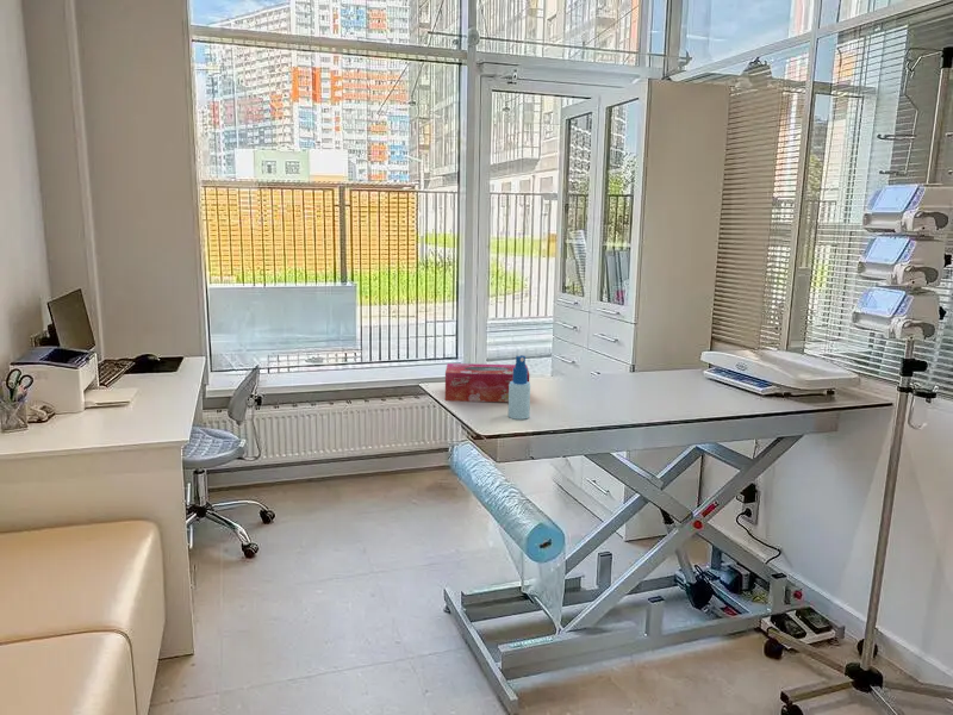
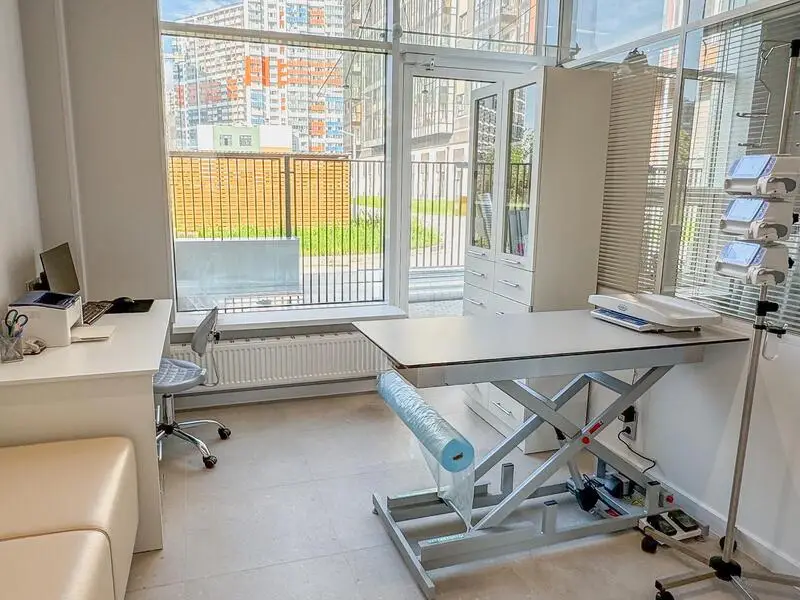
- spray bottle (519, 386)
- tissue box (486, 381)
